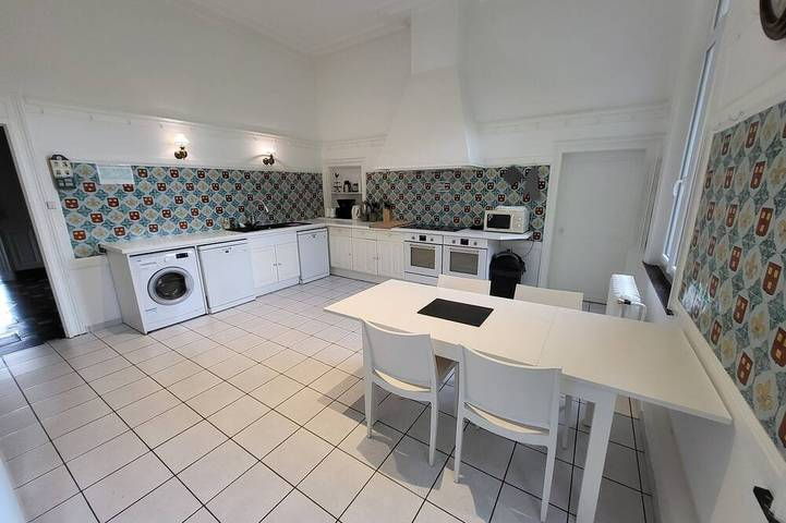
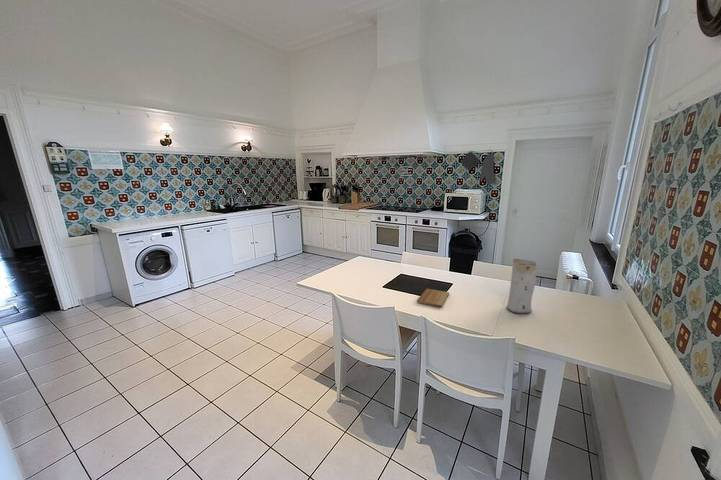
+ cutting board (433, 297)
+ vase (521, 286)
